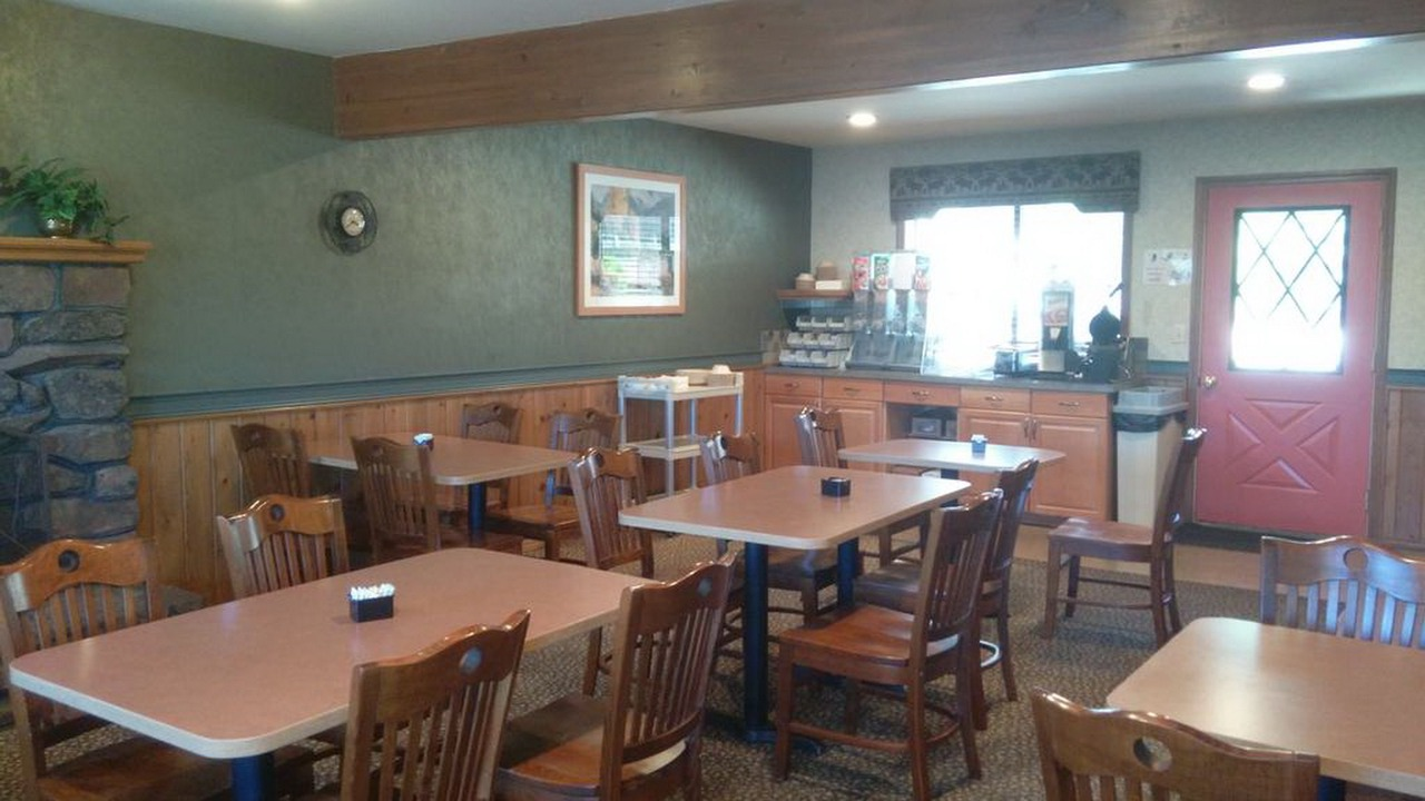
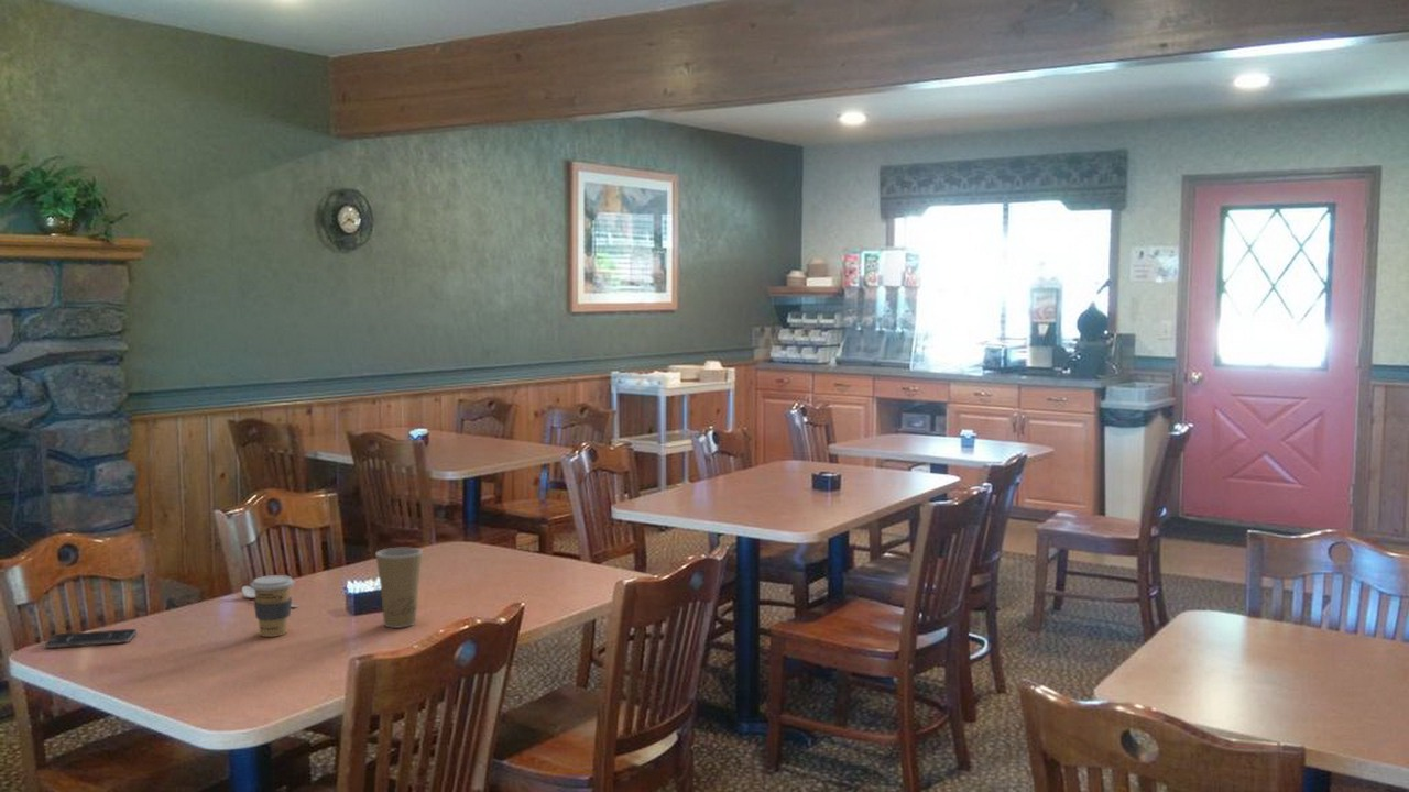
+ coffee cup (272, 606)
+ spoon (254, 596)
+ smartphone (91, 638)
+ paper cup (400, 587)
